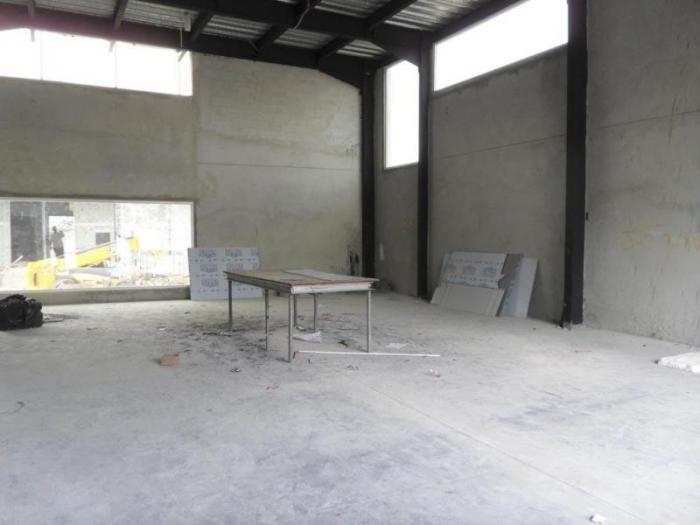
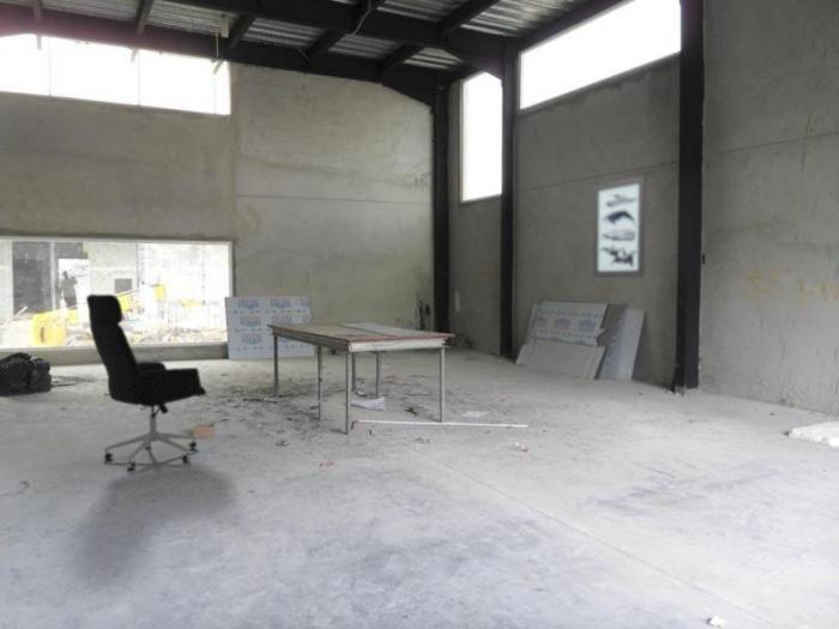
+ office chair (146, 375)
+ wall art (617, 229)
